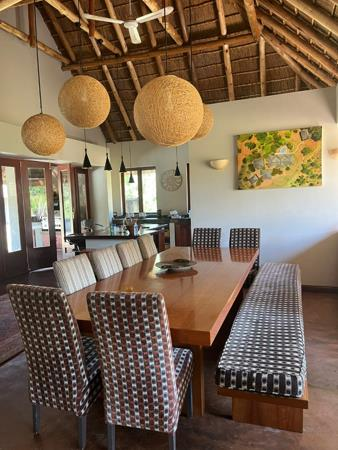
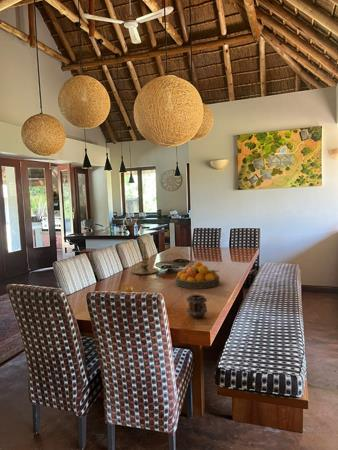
+ mug (198, 307)
+ fruit bowl (197, 273)
+ candle holder (144, 257)
